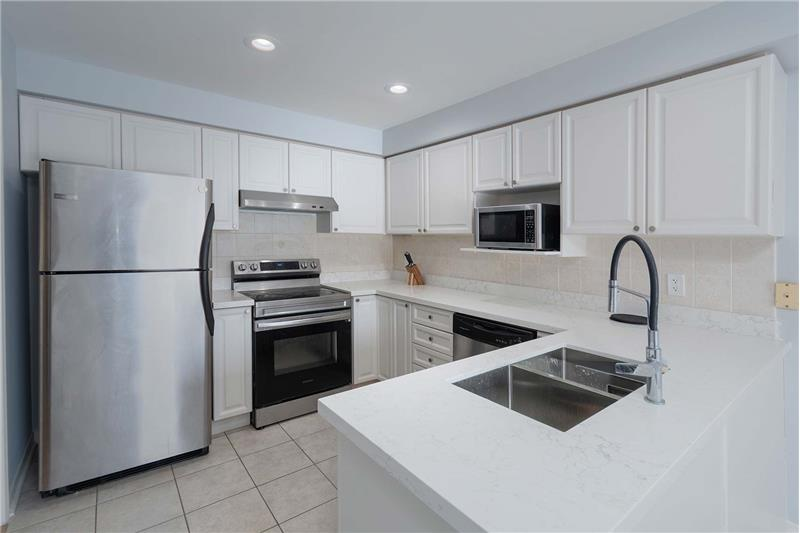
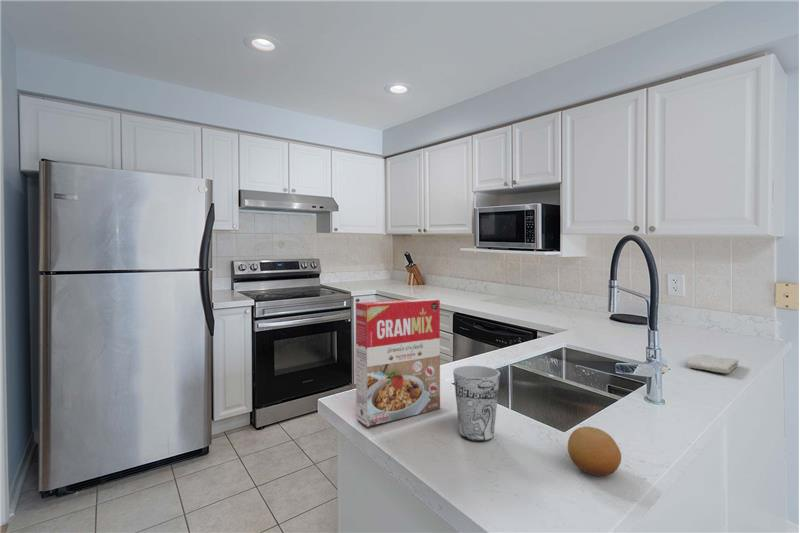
+ cereal box (399, 357)
+ cup (476, 402)
+ fruit (593, 450)
+ washcloth (713, 362)
